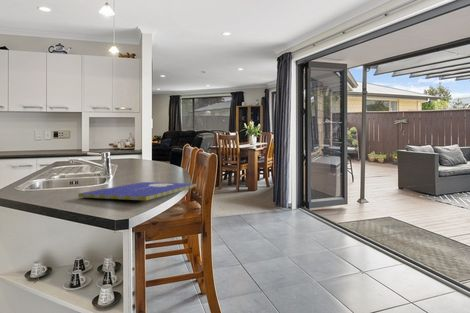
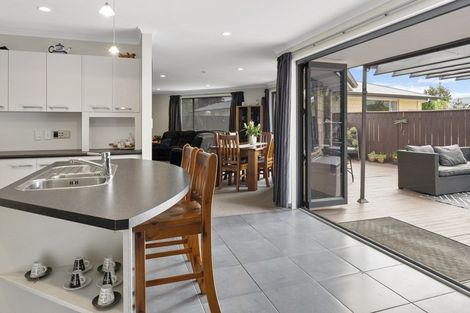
- booklet (144, 189)
